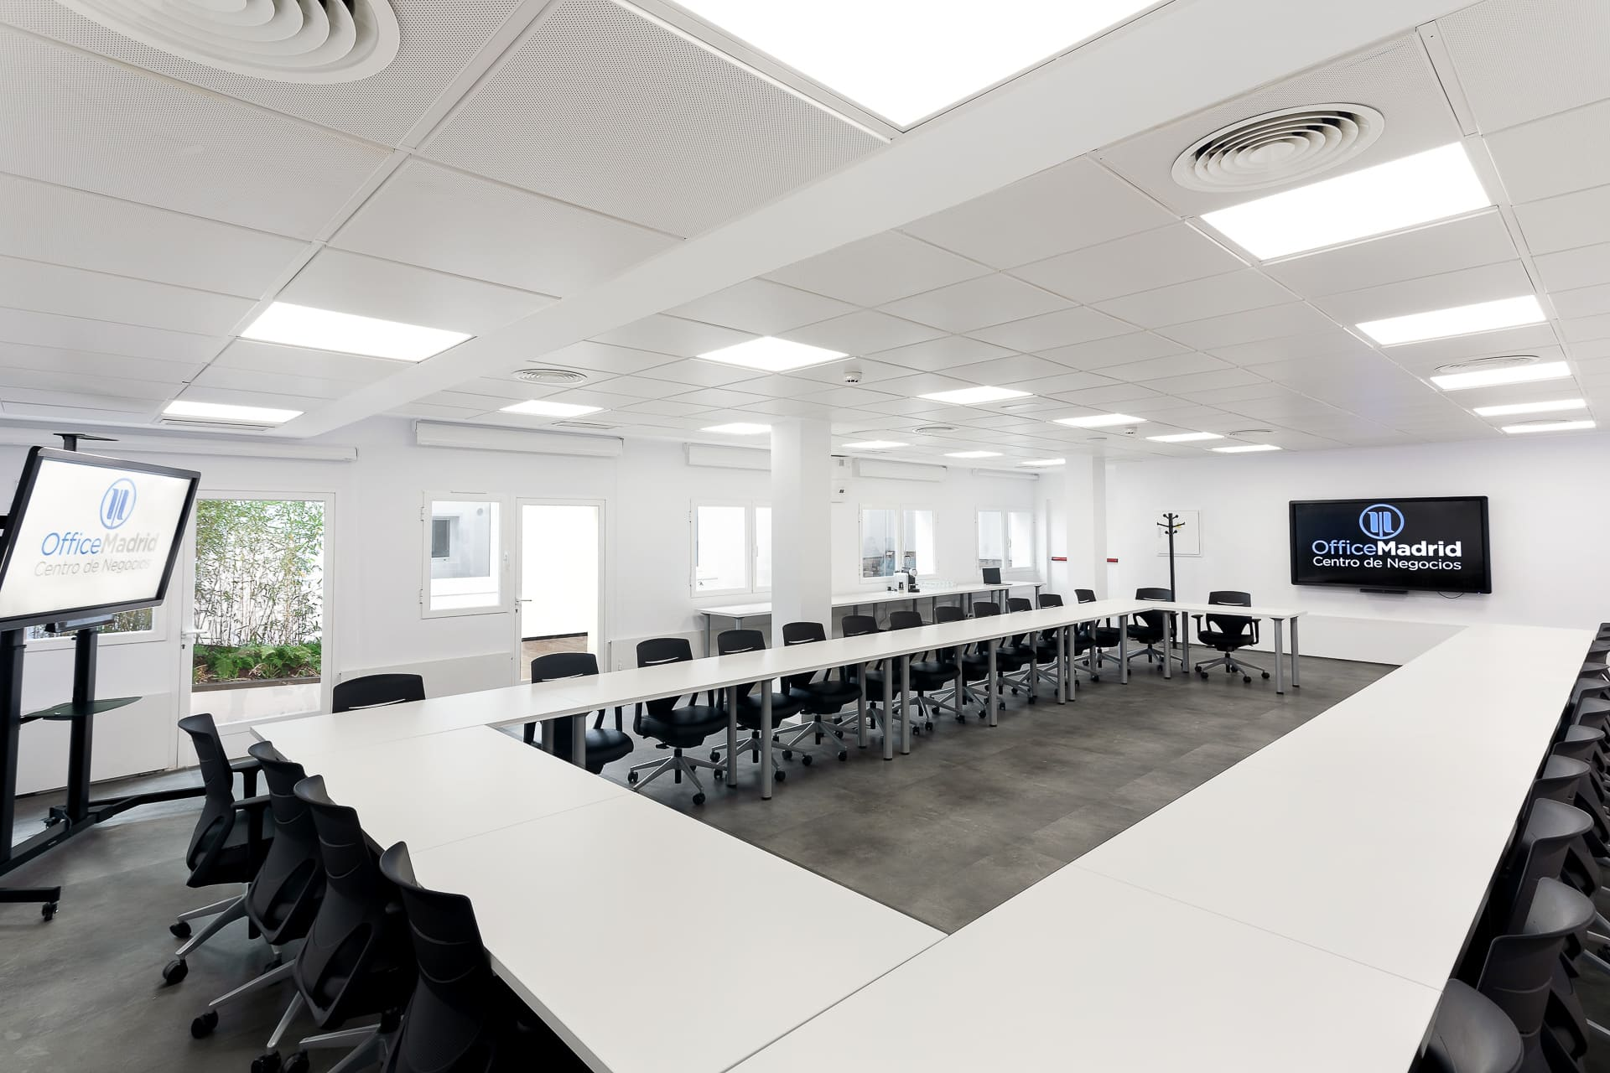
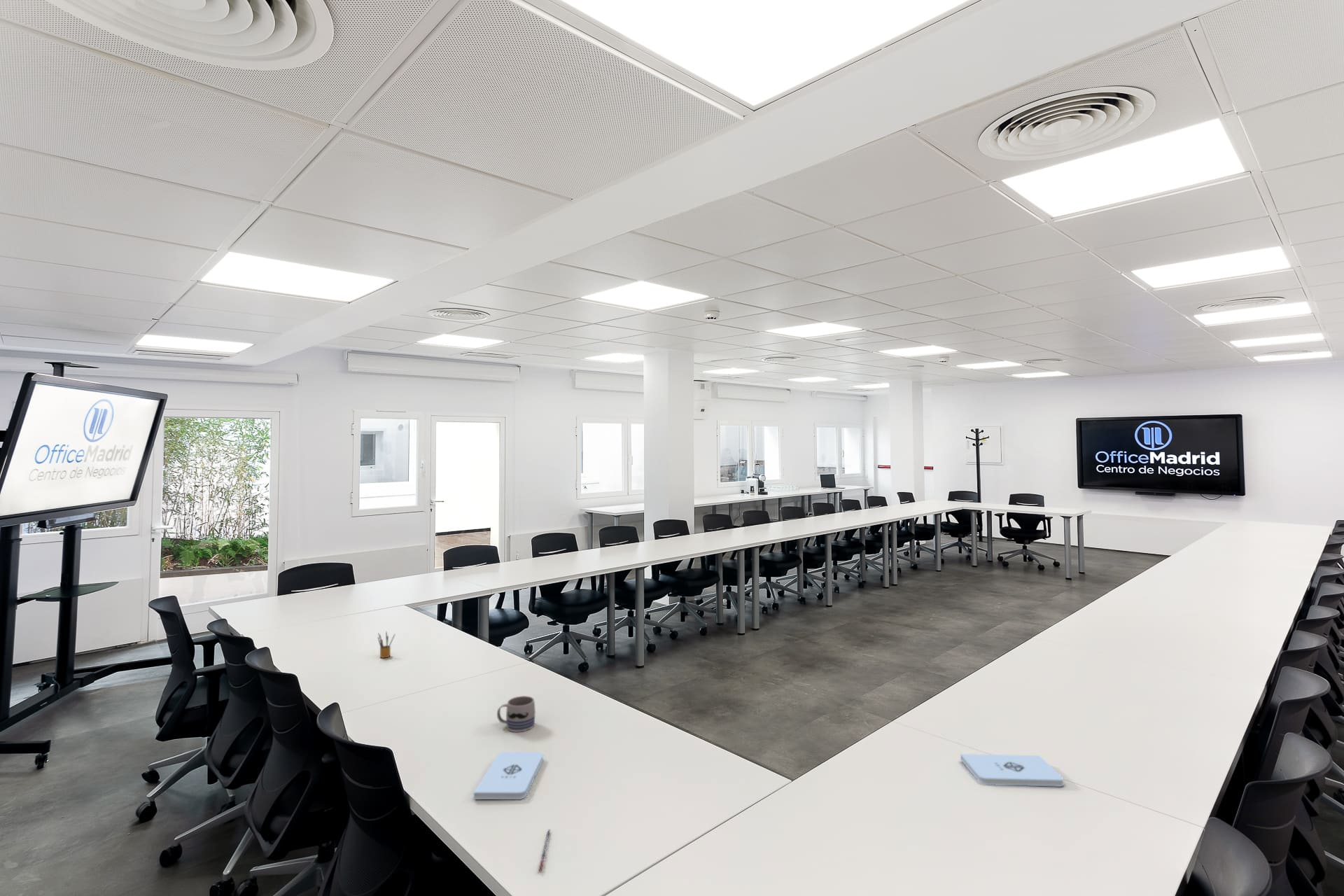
+ notepad (1011, 769)
+ pencil box (386, 644)
+ pen (545, 848)
+ notepad (511, 774)
+ mug (516, 713)
